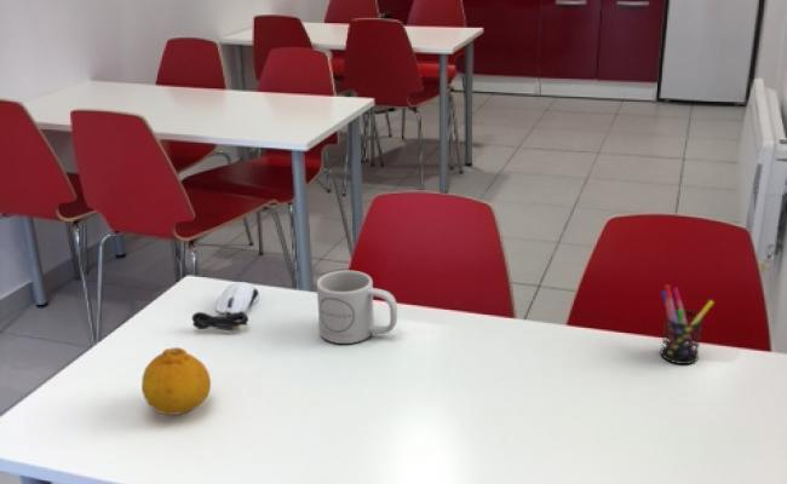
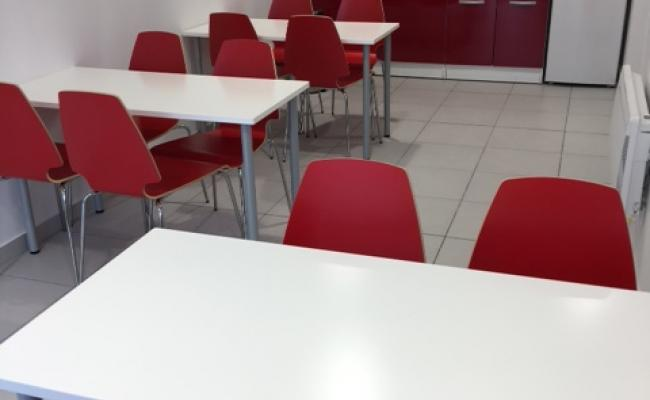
- pen holder (679, 323)
- fruit (176, 380)
- computer mouse (231, 301)
- mug (357, 307)
